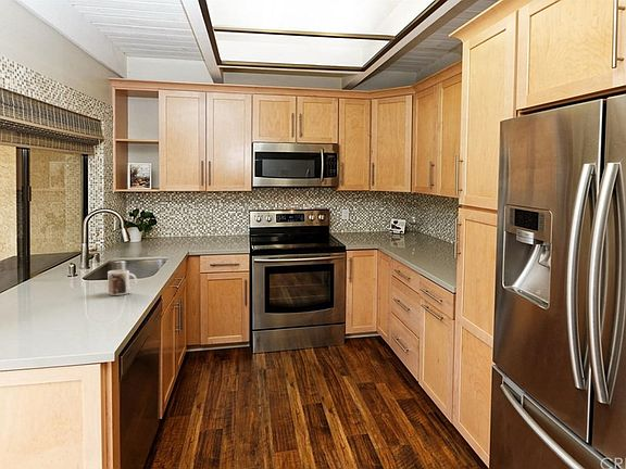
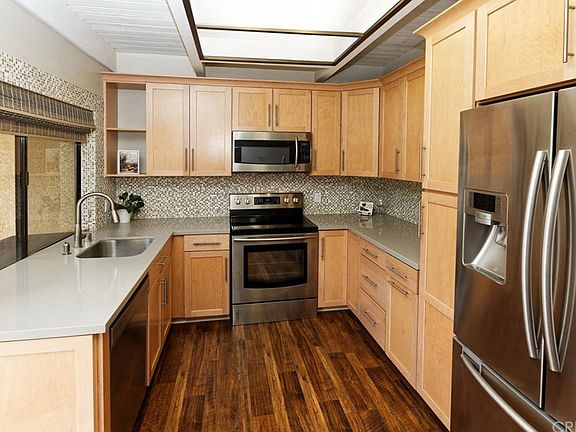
- mug (121, 282)
